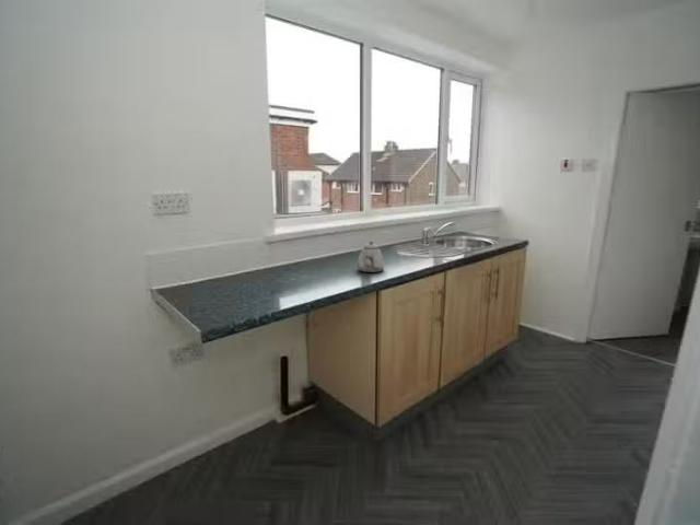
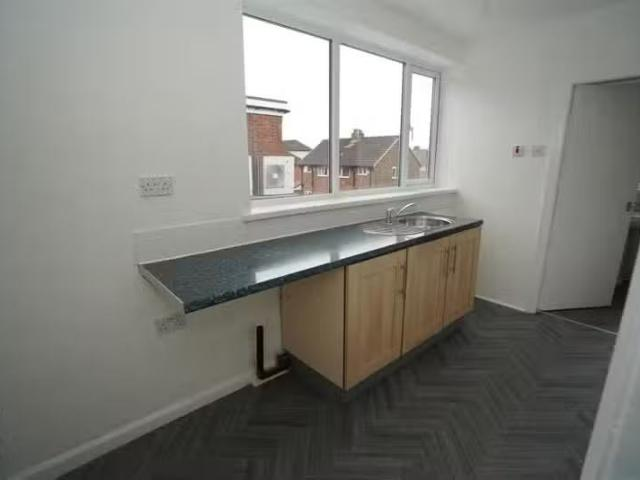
- teapot (370, 256)
